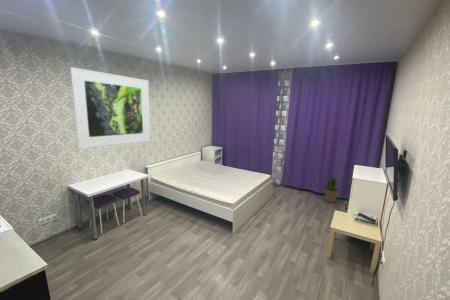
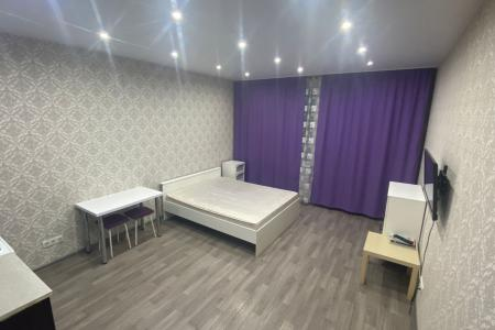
- potted plant (332, 189)
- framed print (117, 110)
